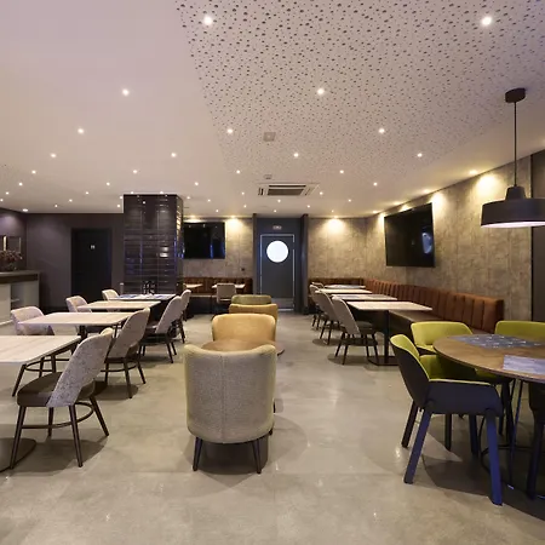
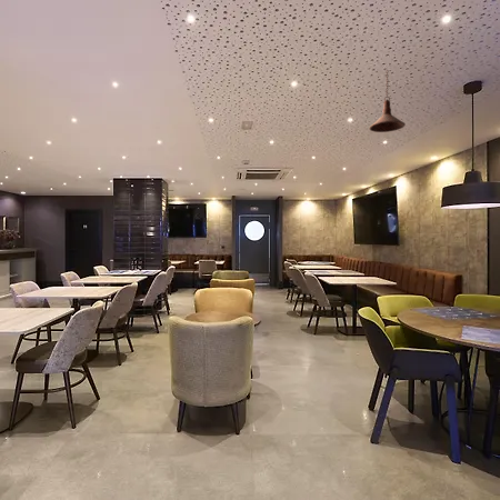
+ pendant light (387, 99)
